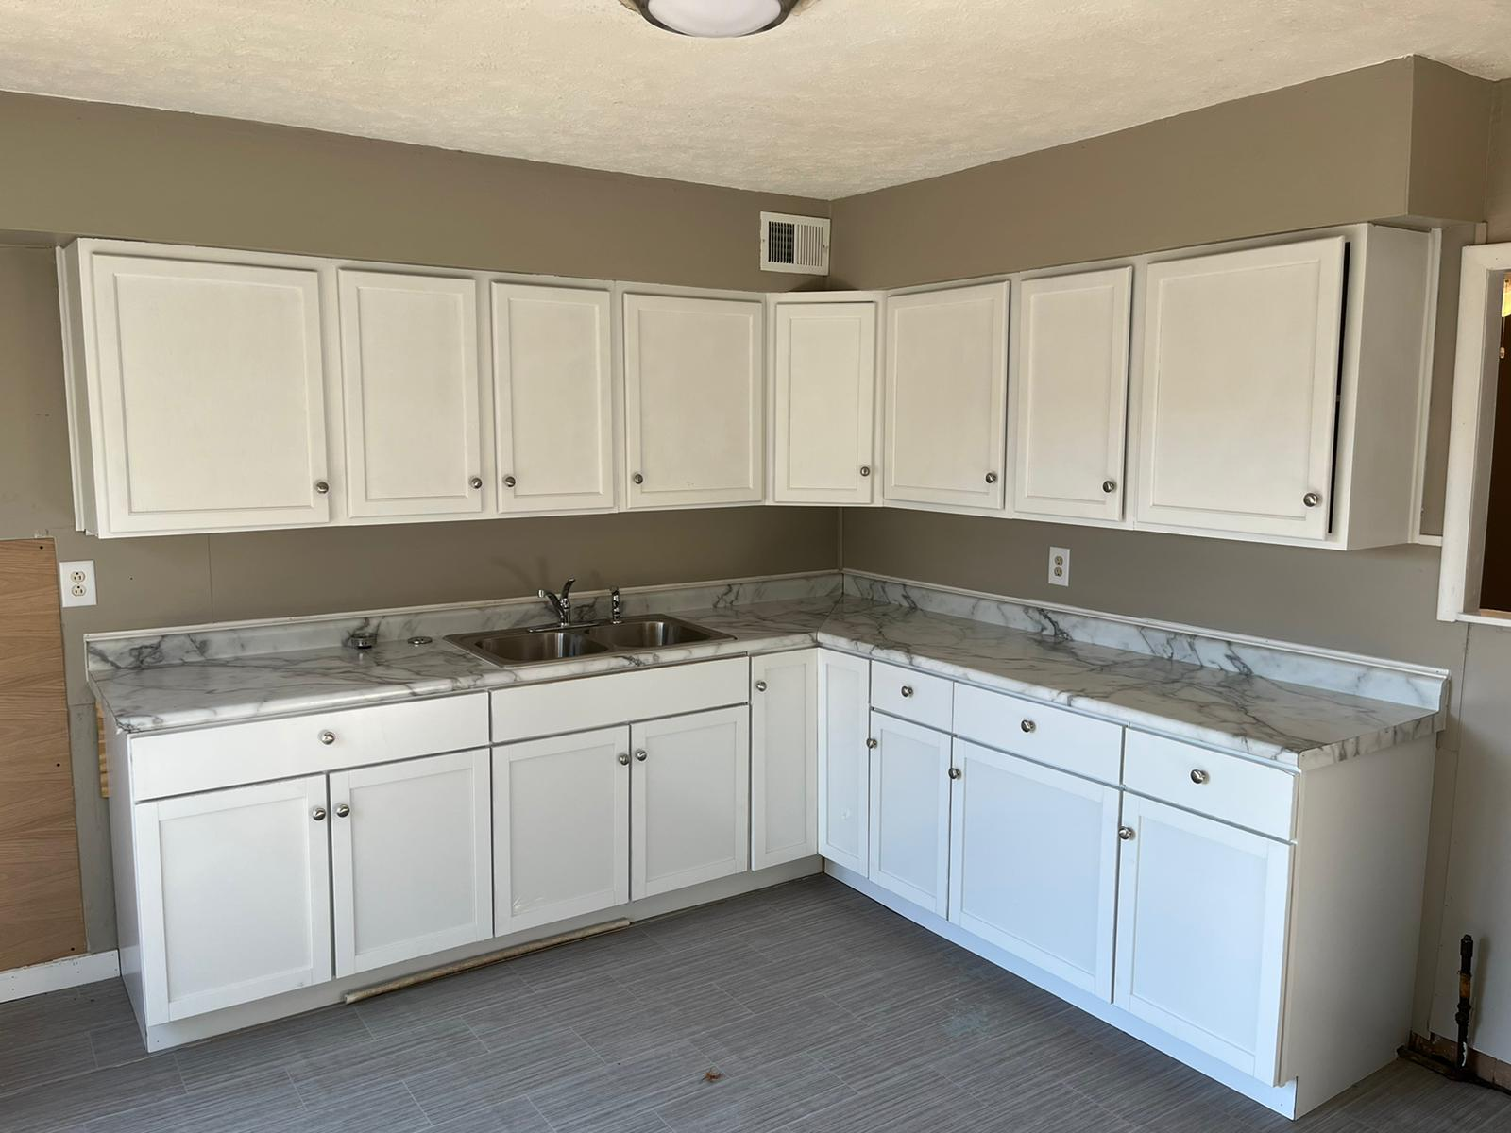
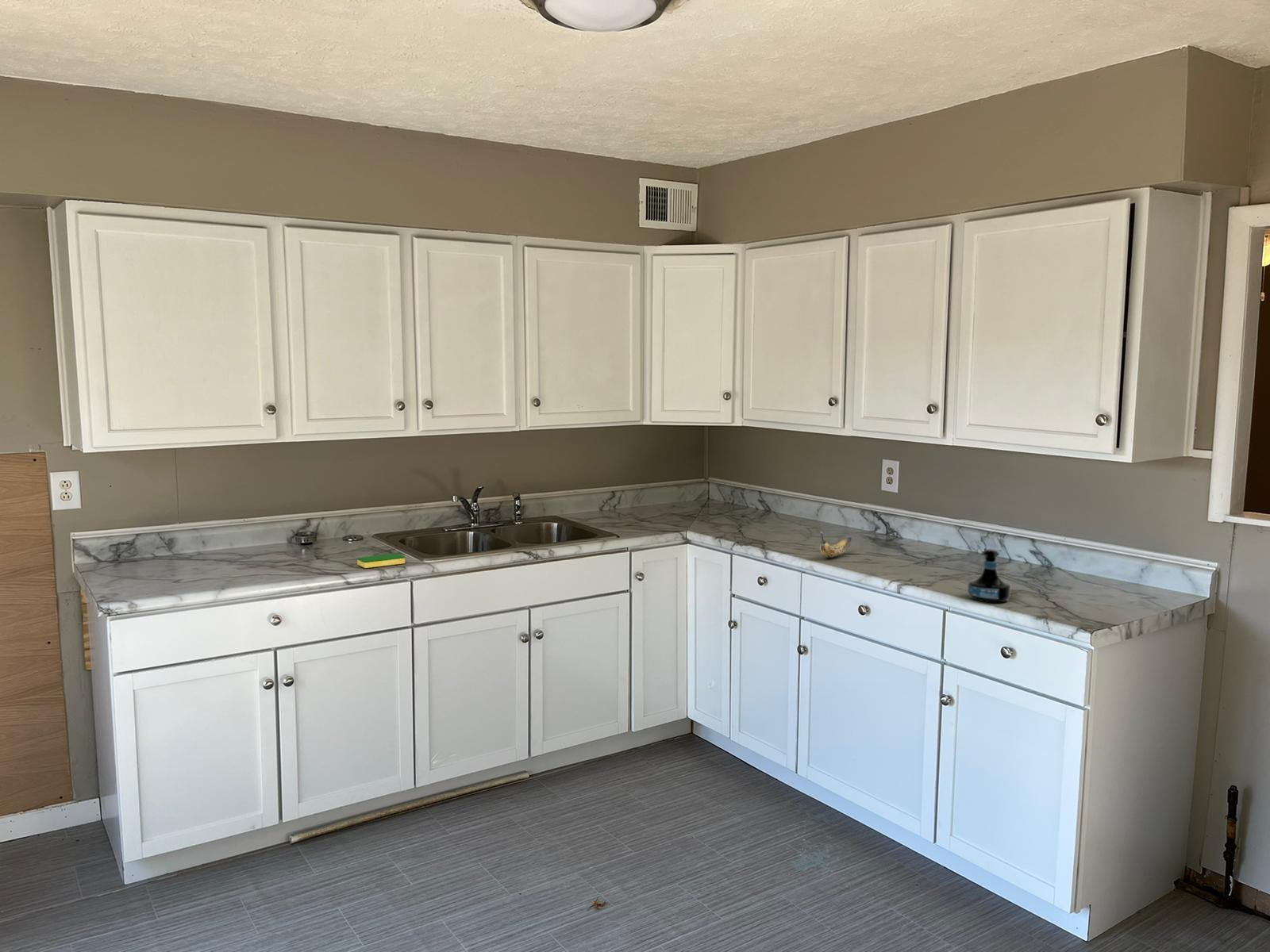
+ banana (835, 544)
+ dish sponge (381, 560)
+ tequila bottle (989, 574)
